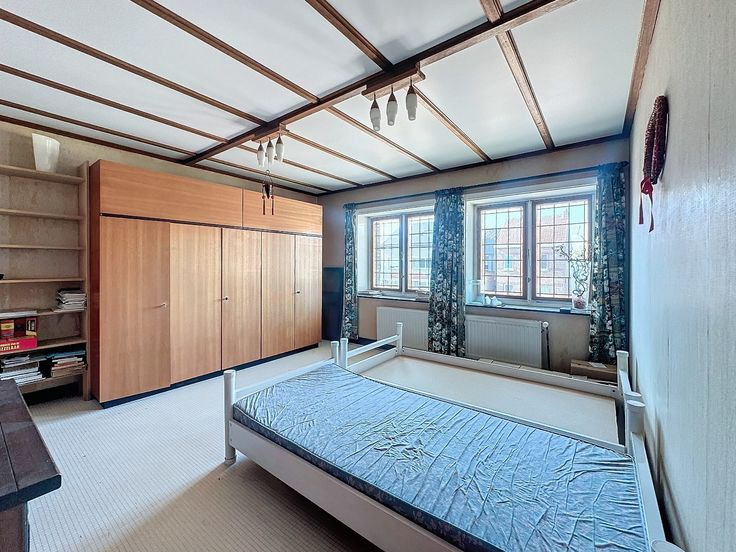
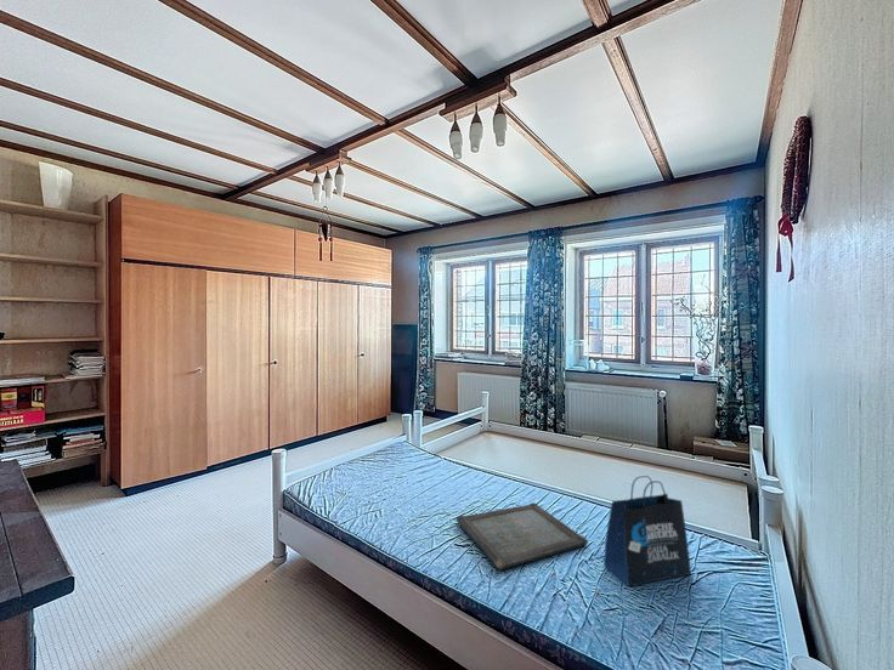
+ tote bag (646, 523)
+ serving tray (519, 530)
